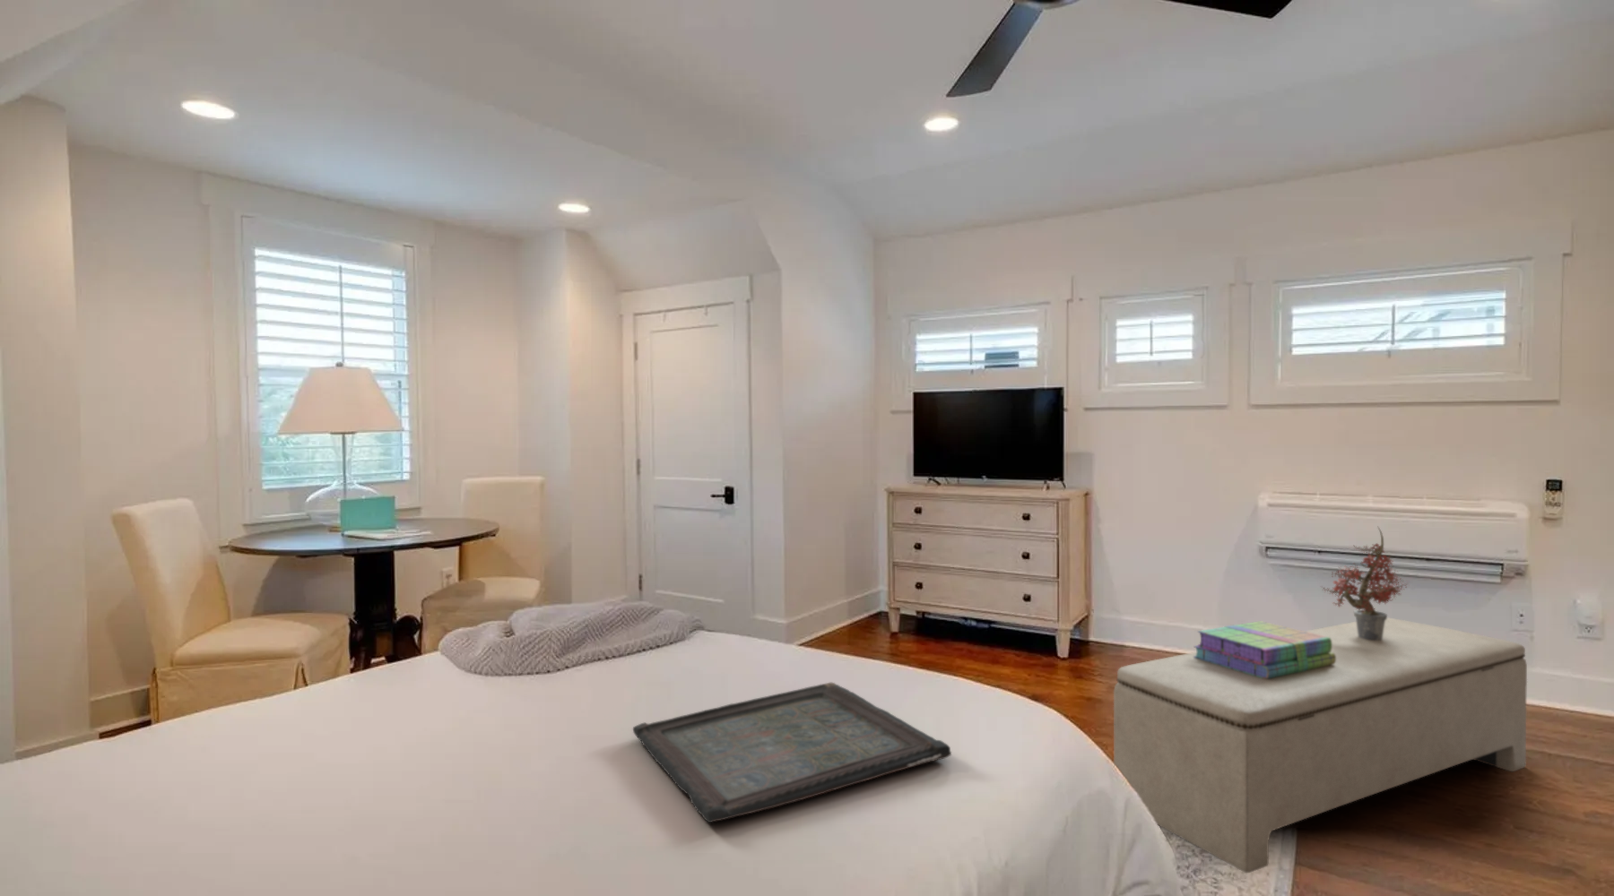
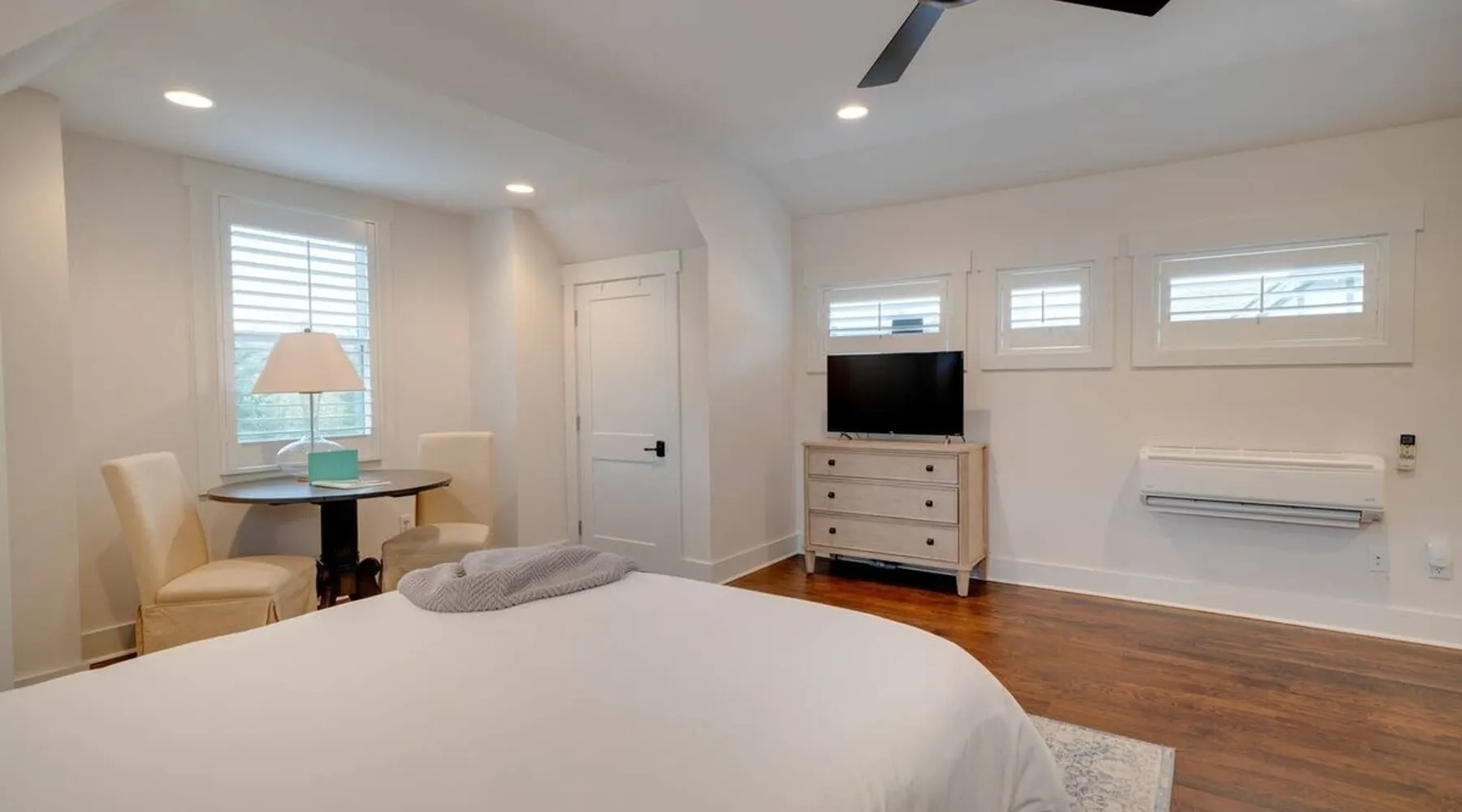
- stack of books (1263, 647)
- bench (1328, 717)
- potted plant (1371, 582)
- serving tray (784, 738)
